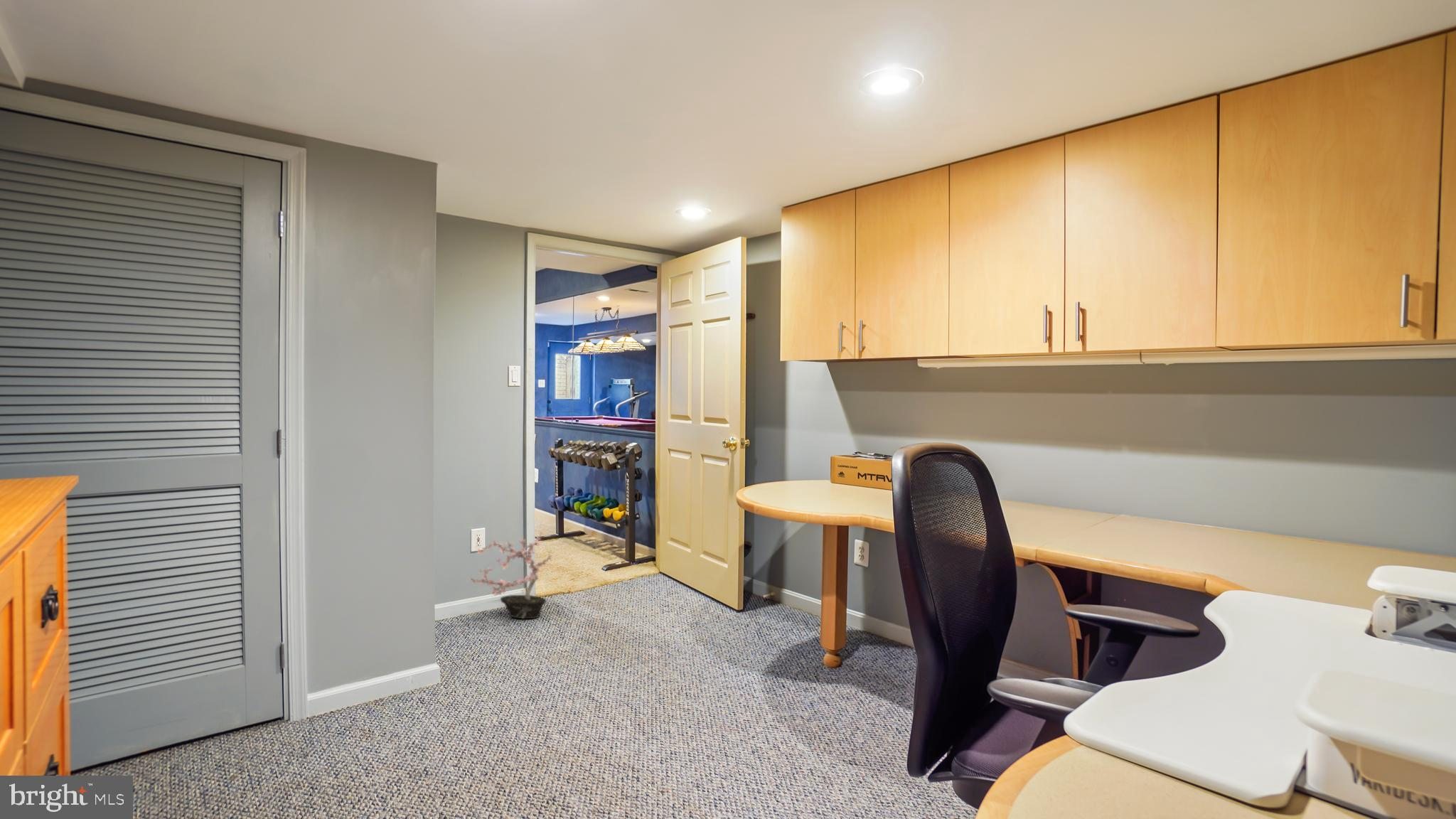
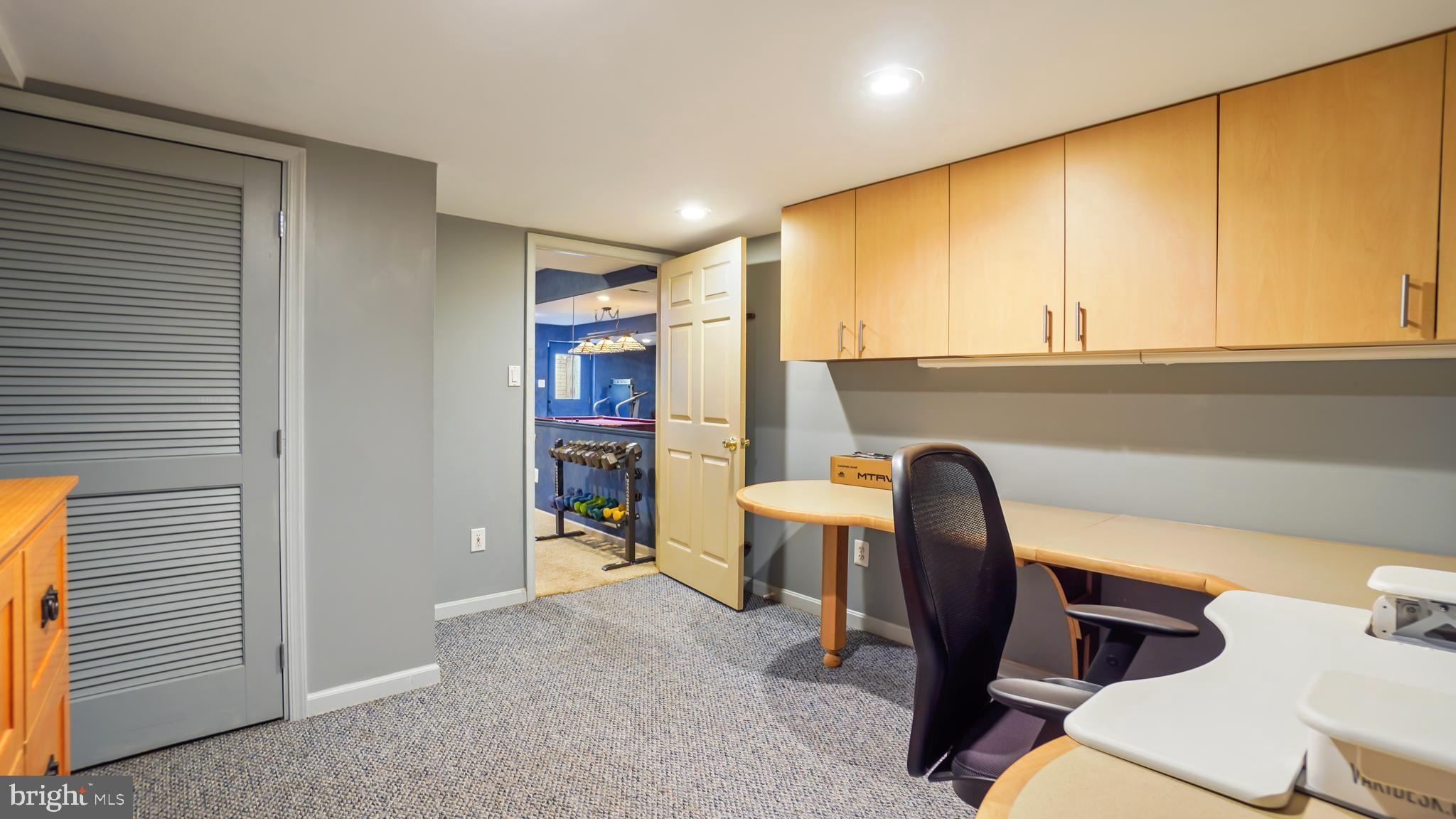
- potted plant (508, 581)
